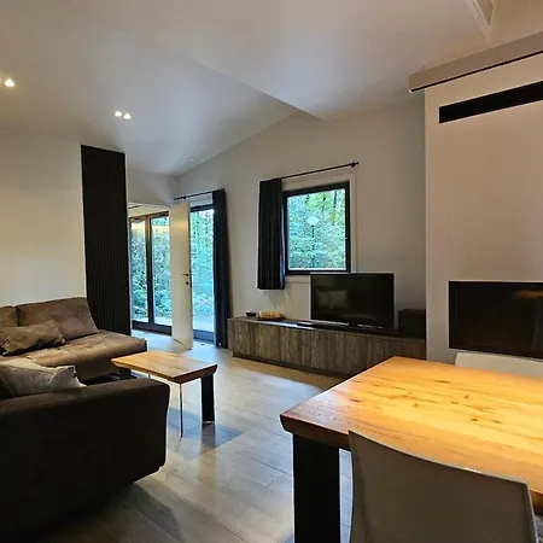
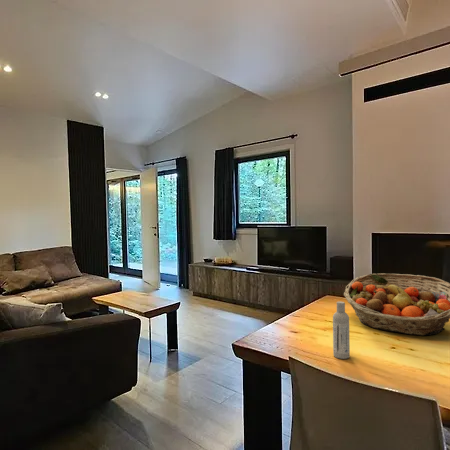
+ fruit basket (399, 301)
+ bottle (341, 329)
